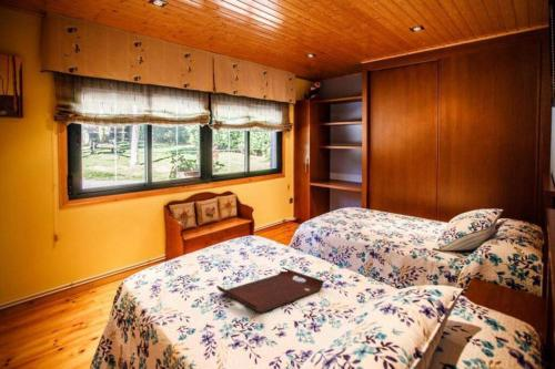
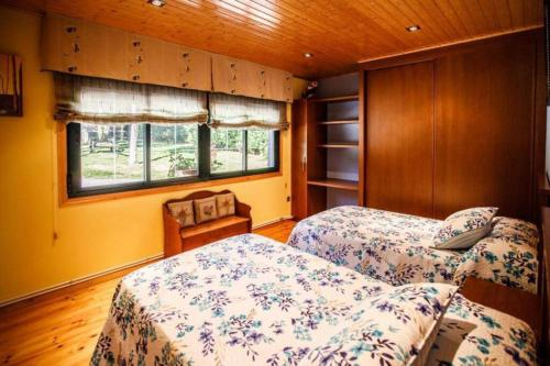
- serving tray (271, 287)
